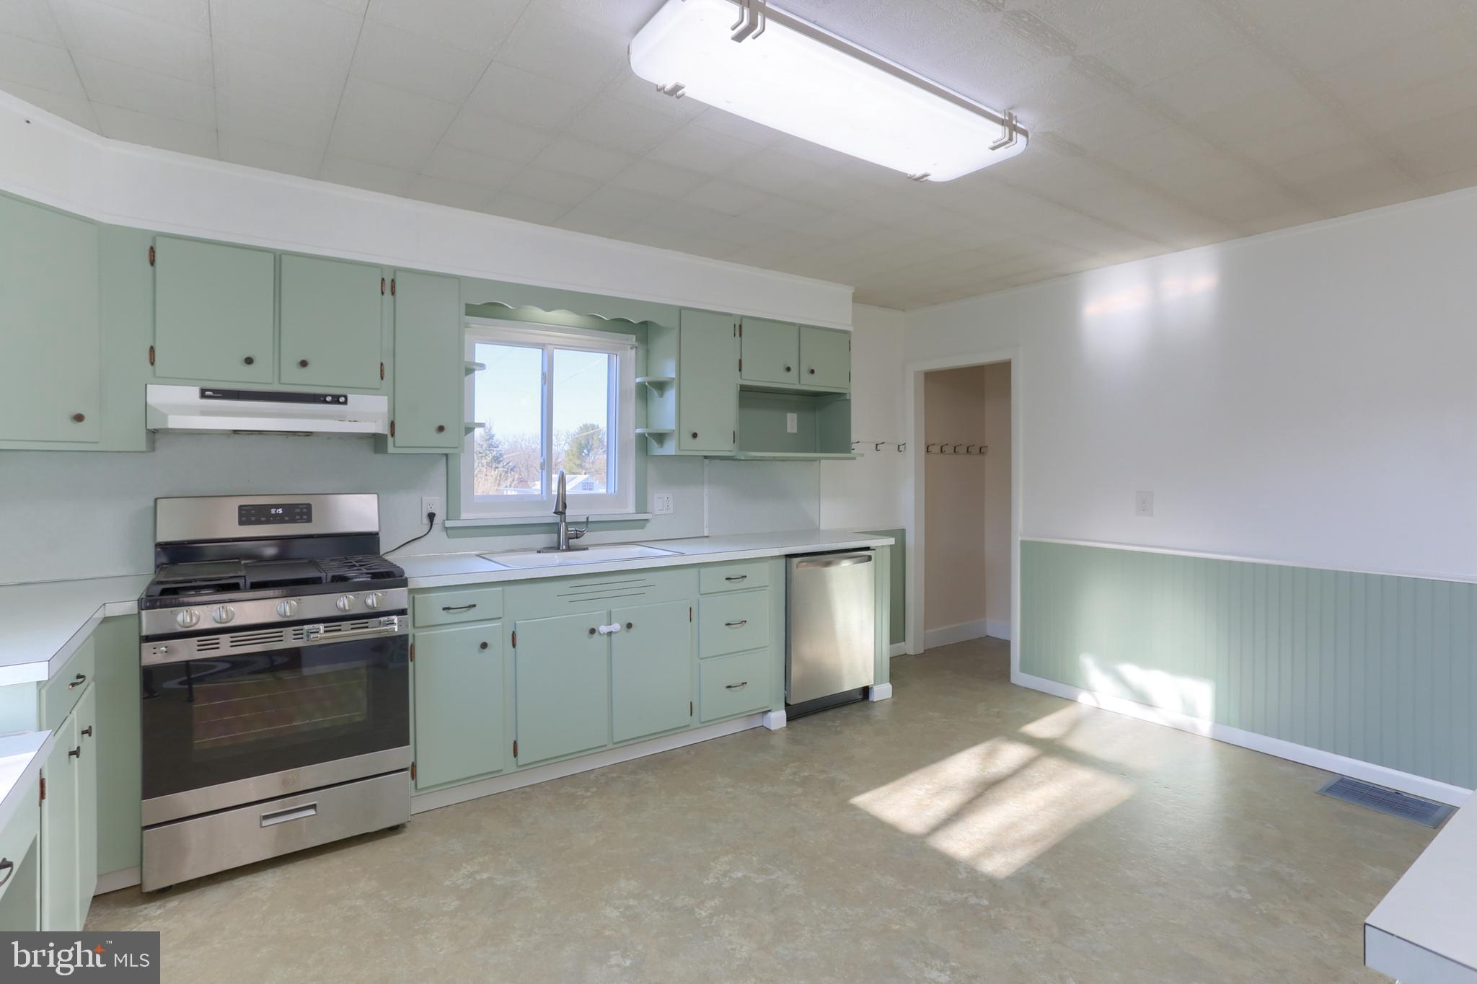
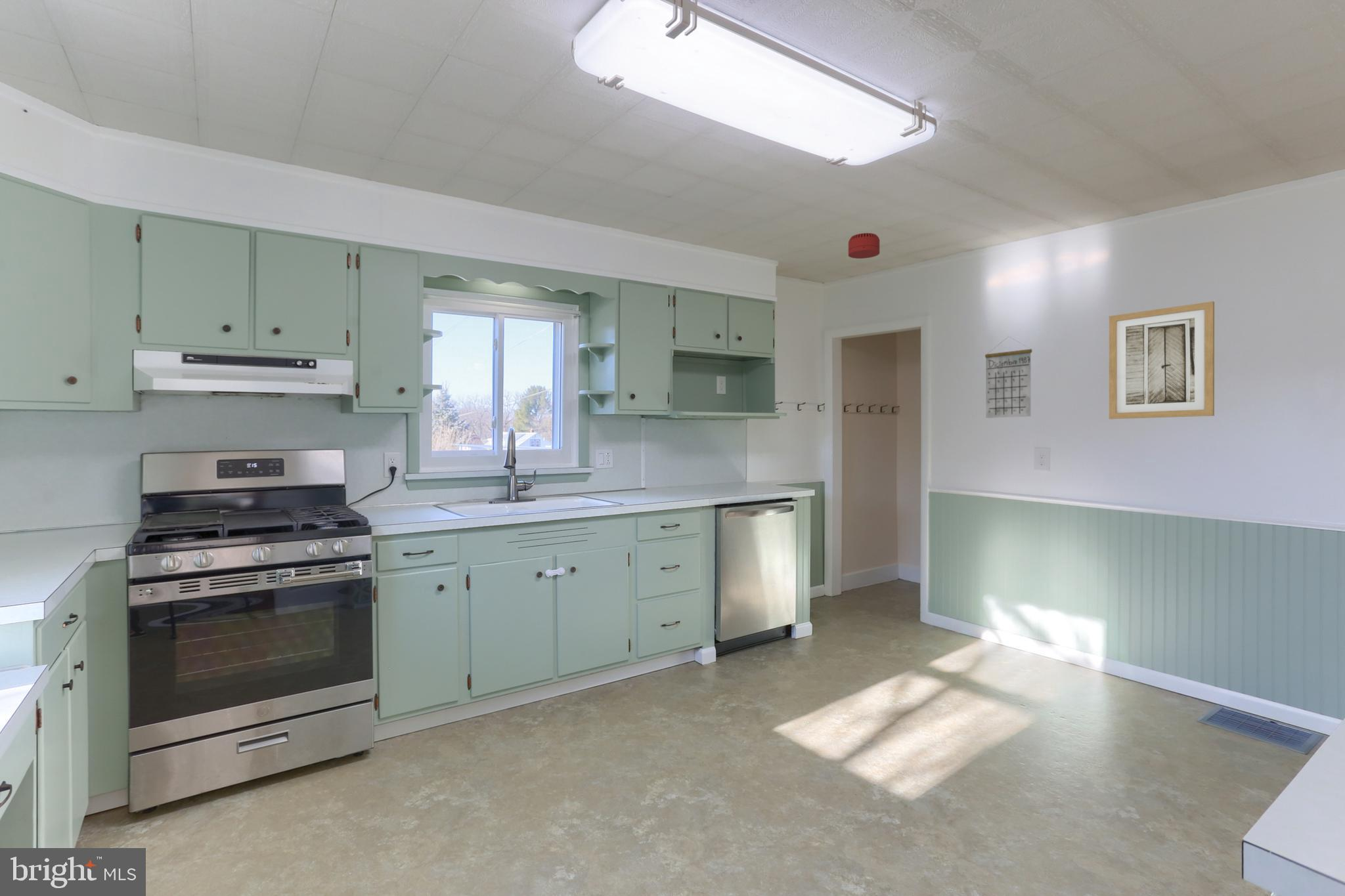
+ calendar (1007, 376)
+ wall art (1158, 363)
+ smoke detector (864, 245)
